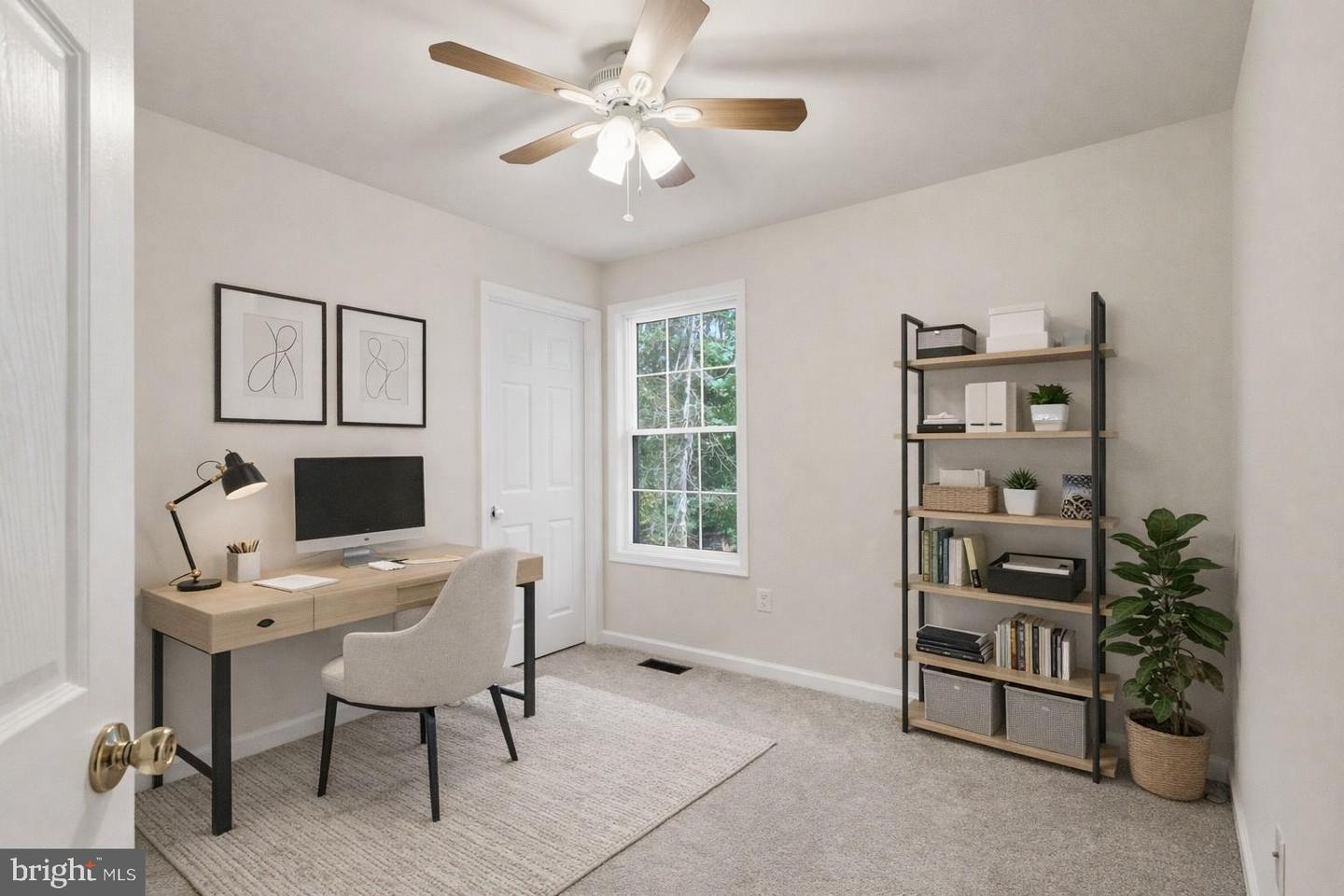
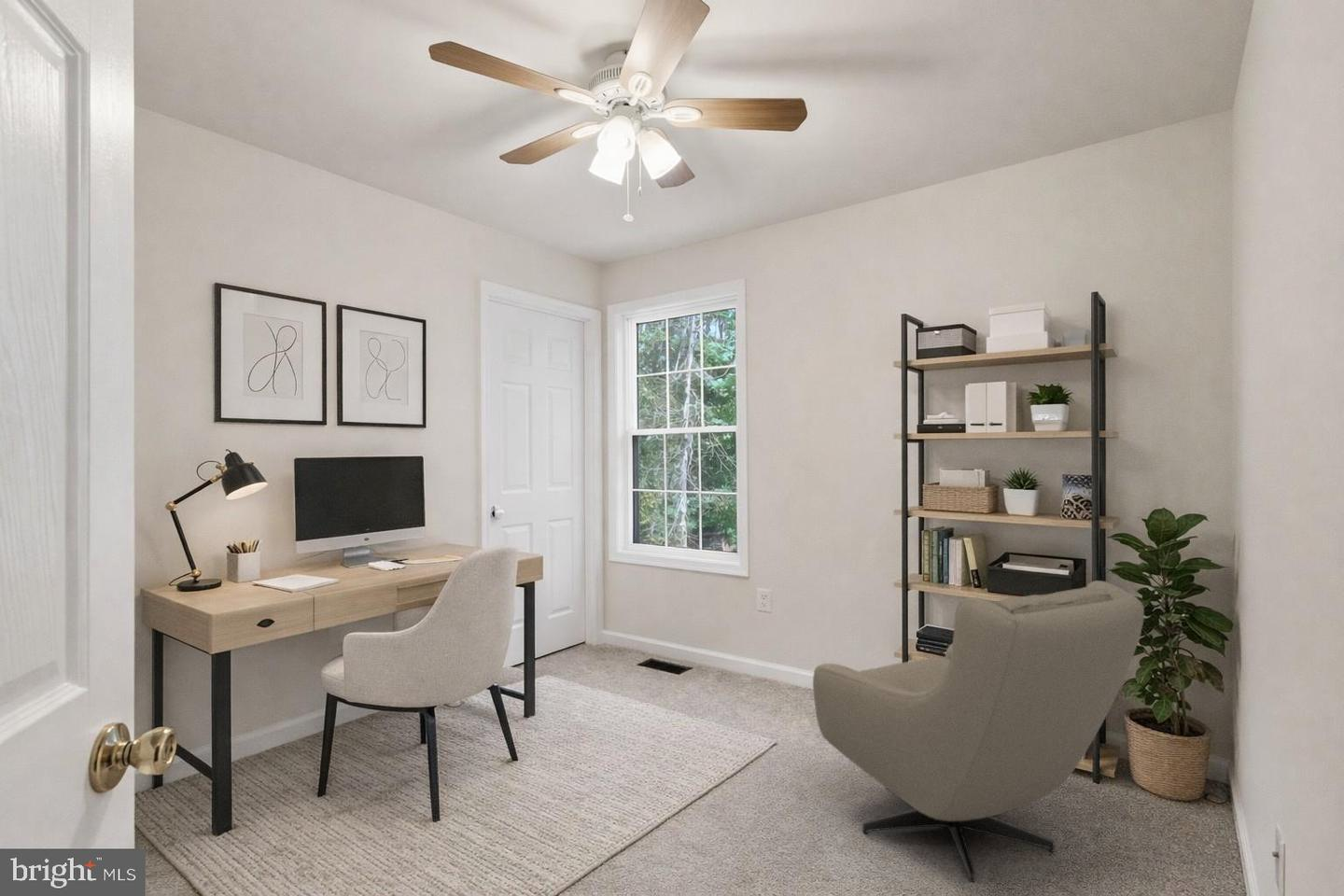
+ armchair (973, 708)
